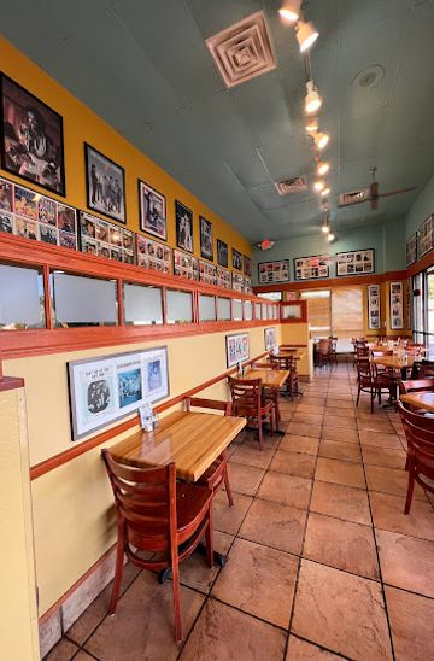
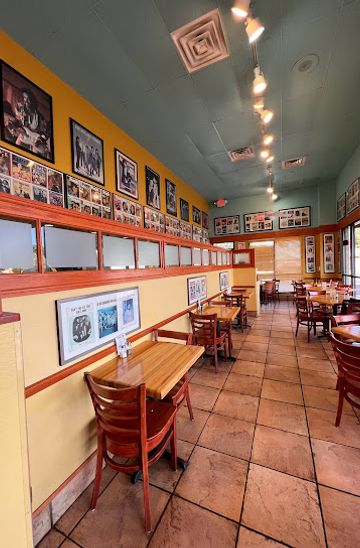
- ceiling fan (373, 183)
